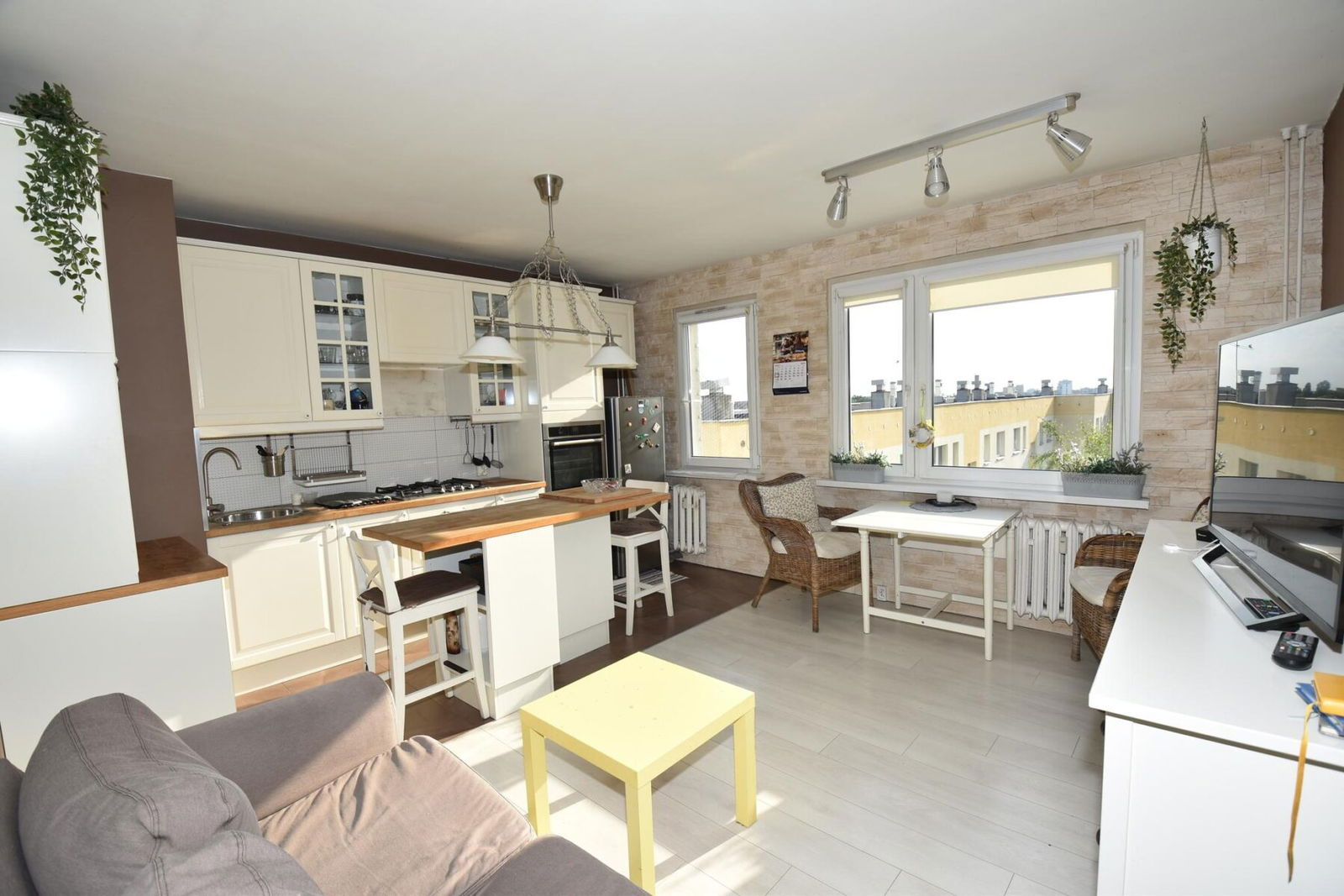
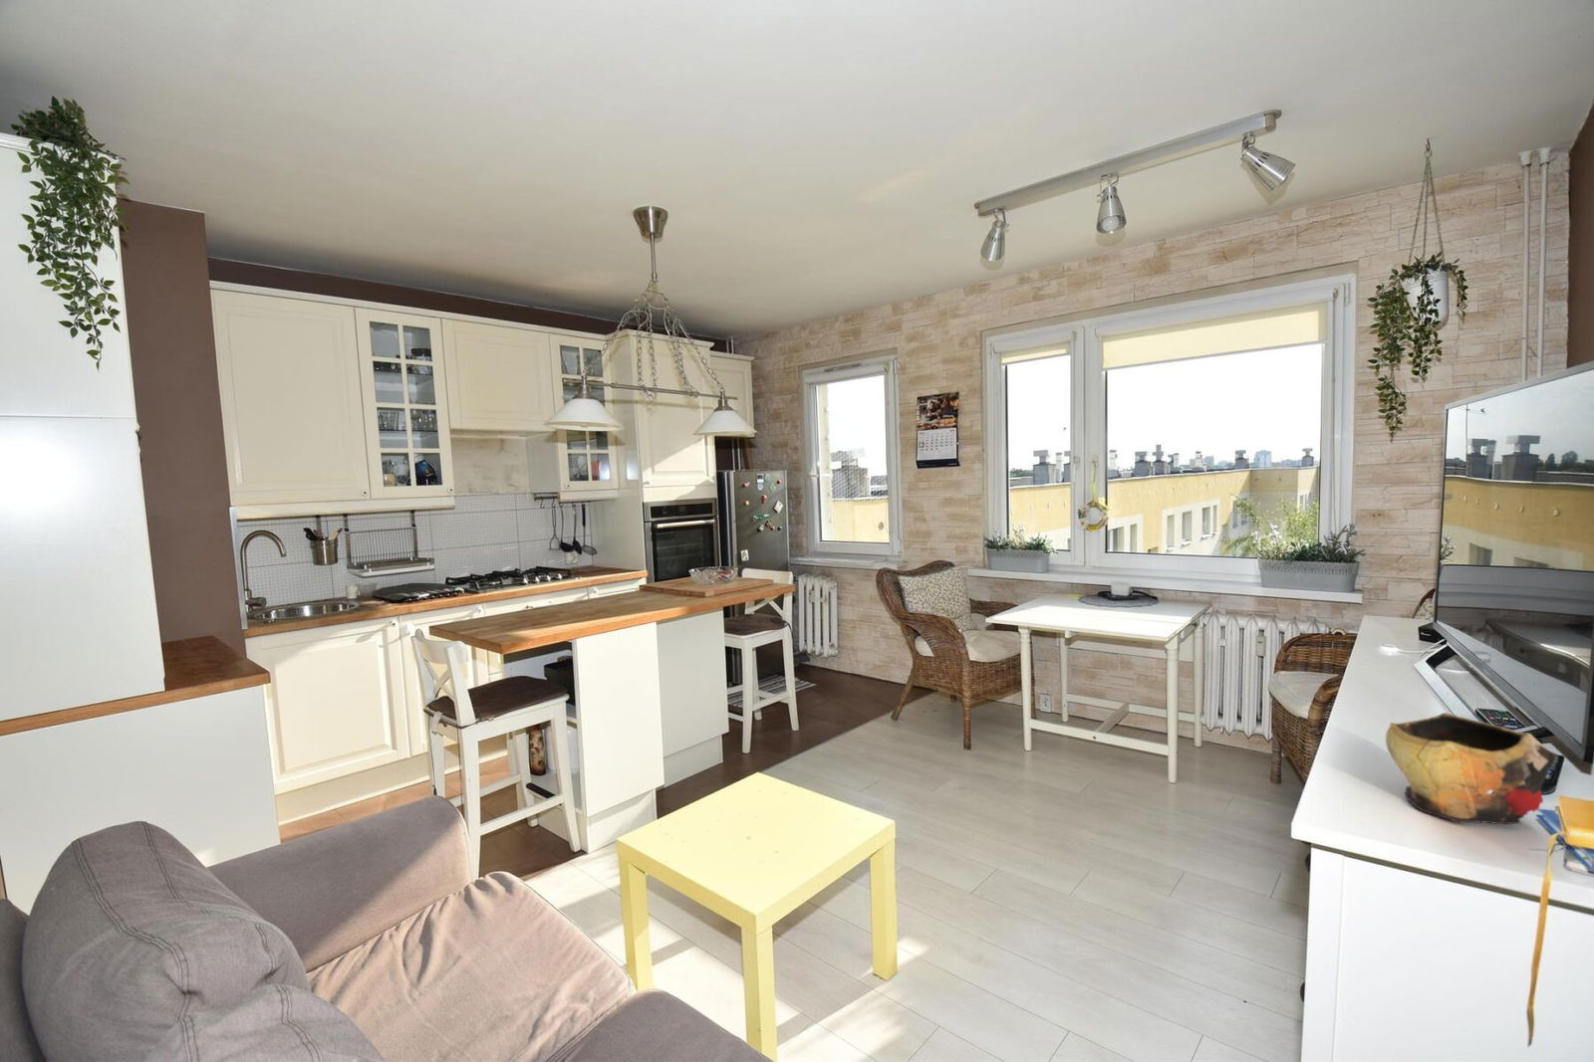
+ decorative bowl (1460, 766)
